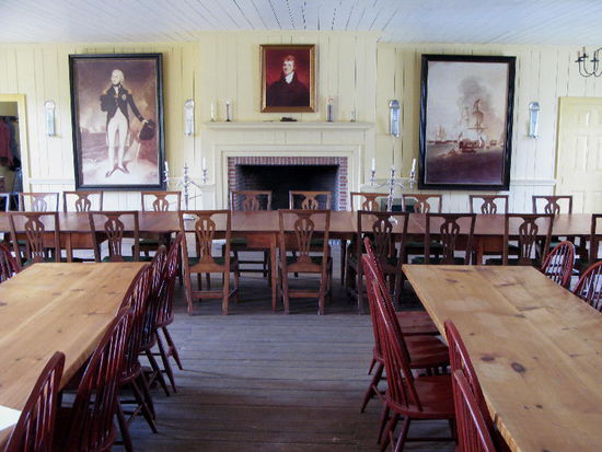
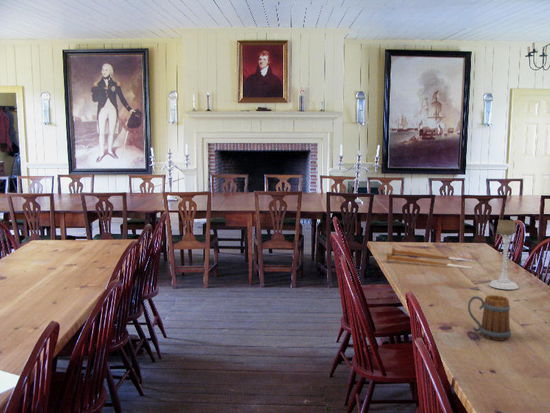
+ candlestick (431, 256)
+ candle holder (505, 253)
+ beer mug (489, 316)
